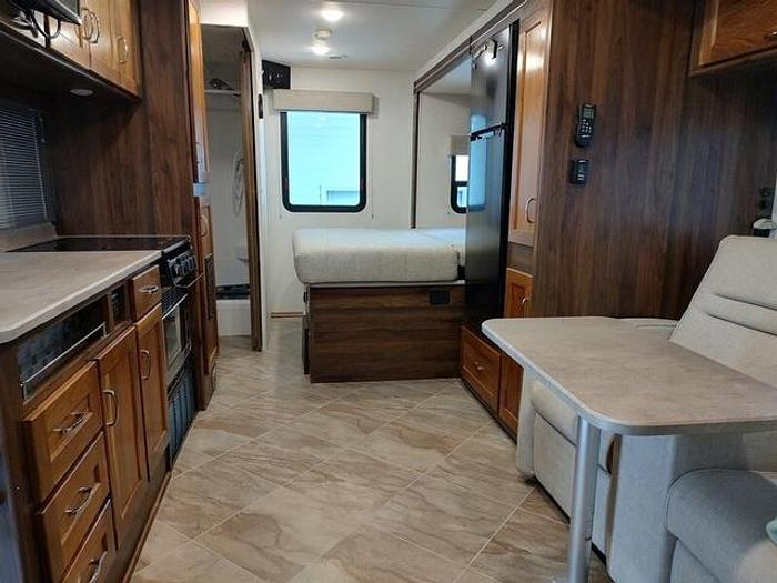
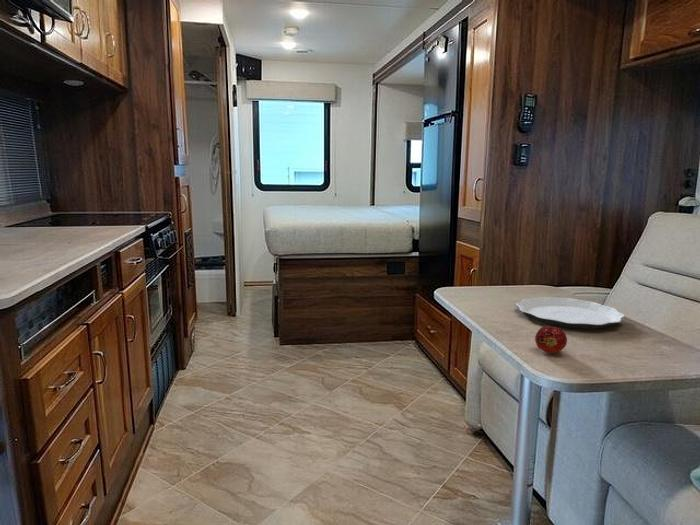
+ plate (567, 312)
+ fruit (551, 338)
